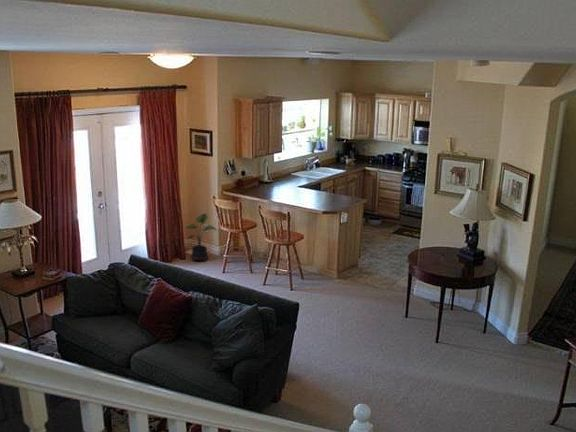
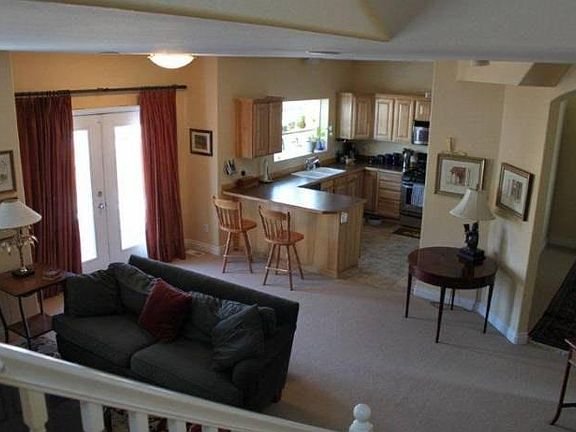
- potted plant (200, 238)
